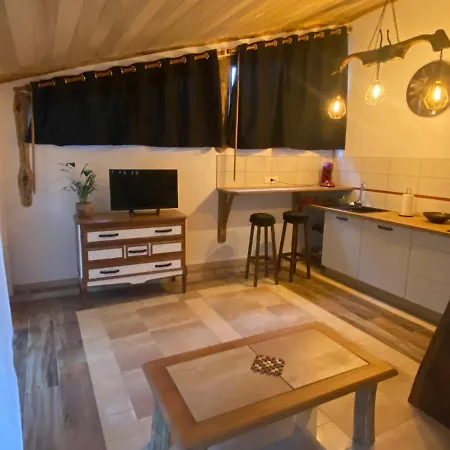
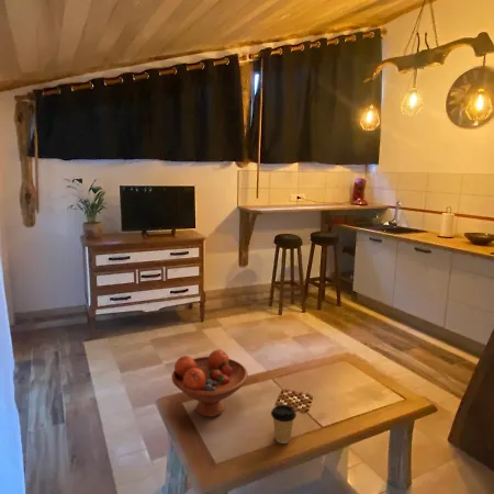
+ fruit bowl (210, 384)
+ coffee cup (283, 424)
